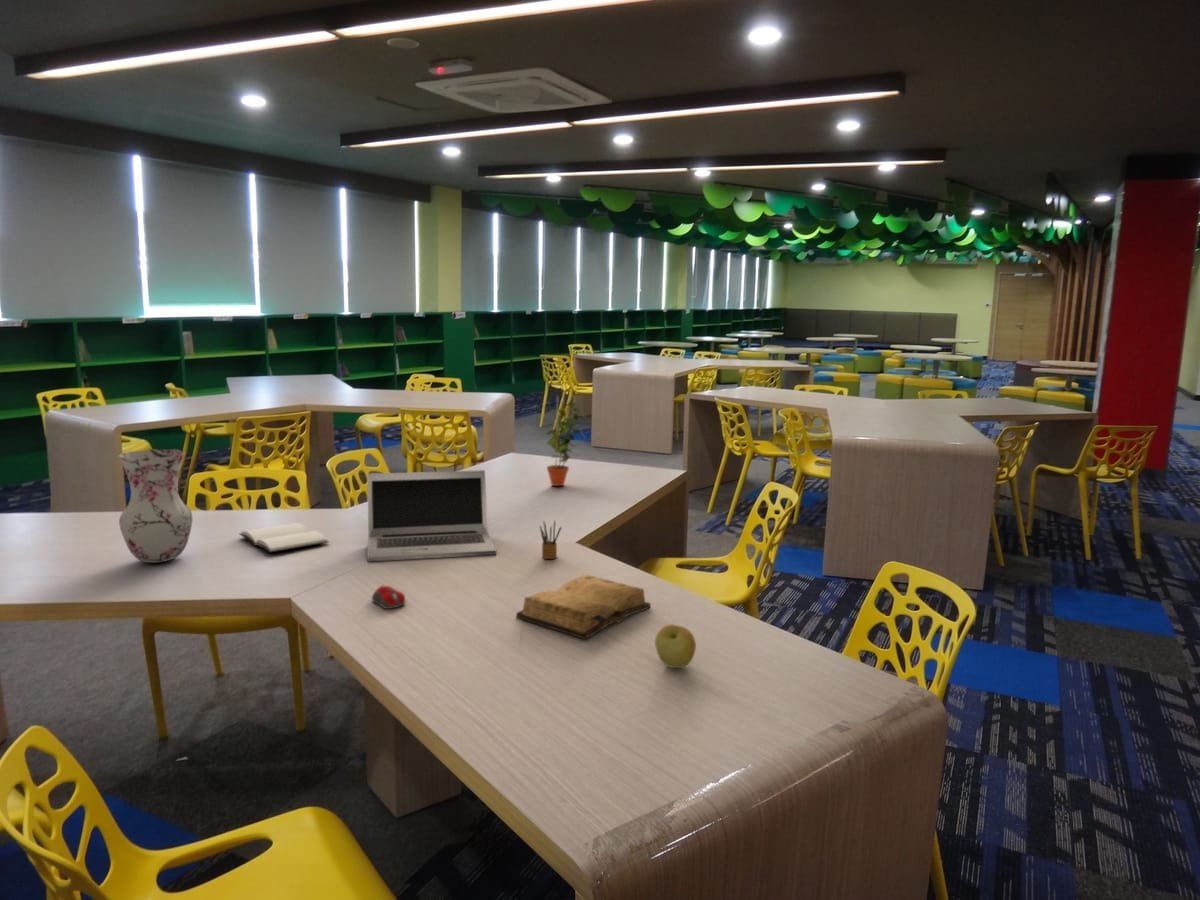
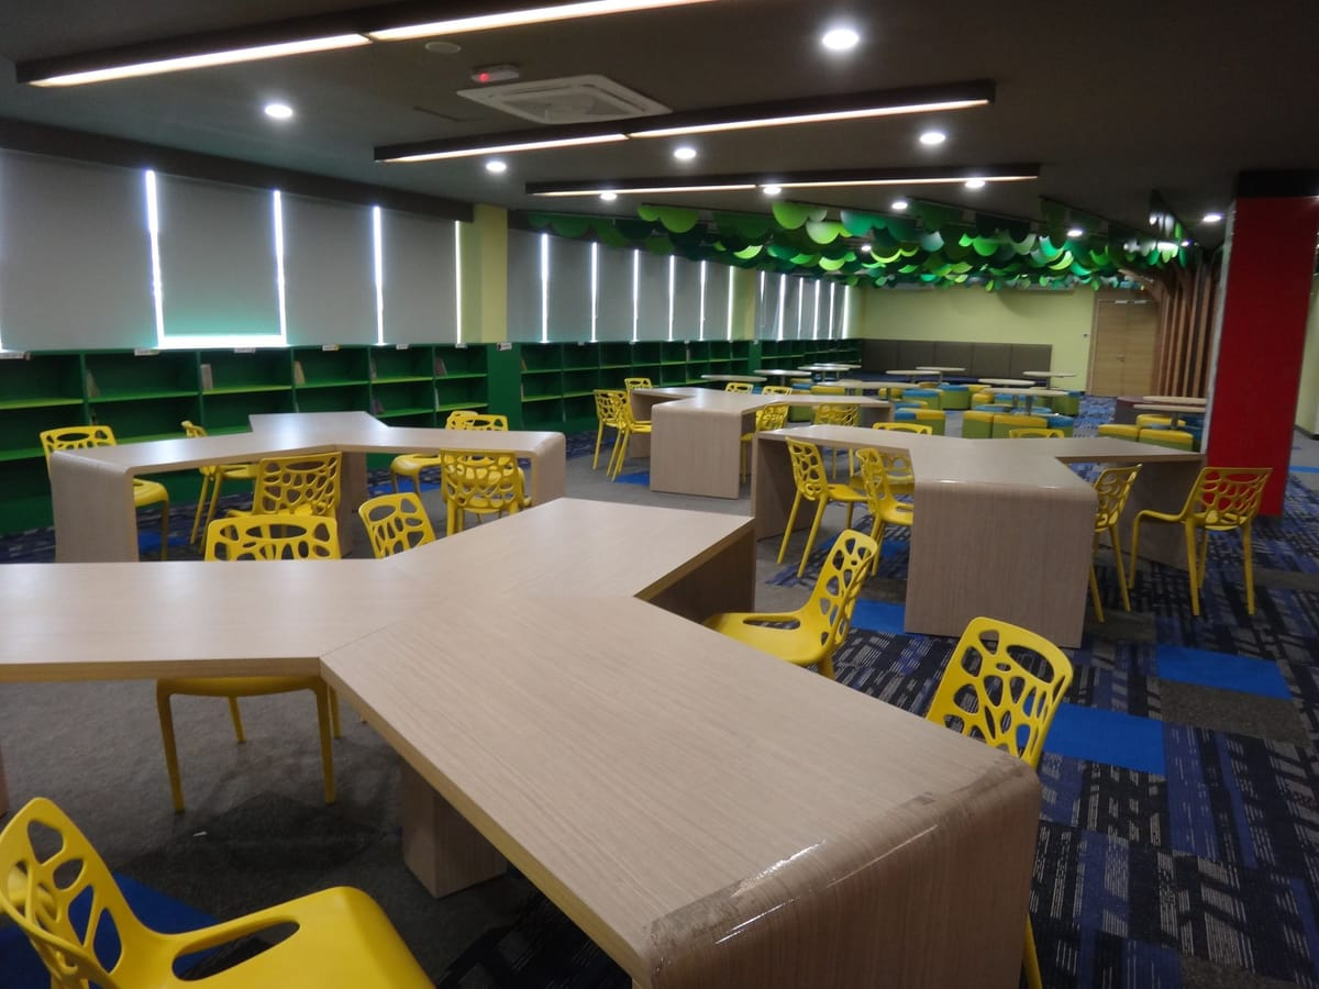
- laptop (430, 513)
- apple (675, 647)
- book (283, 536)
- pencil box (550, 539)
- potted plant (563, 440)
- computer mouse (388, 595)
- vase (155, 507)
- diary (587, 603)
